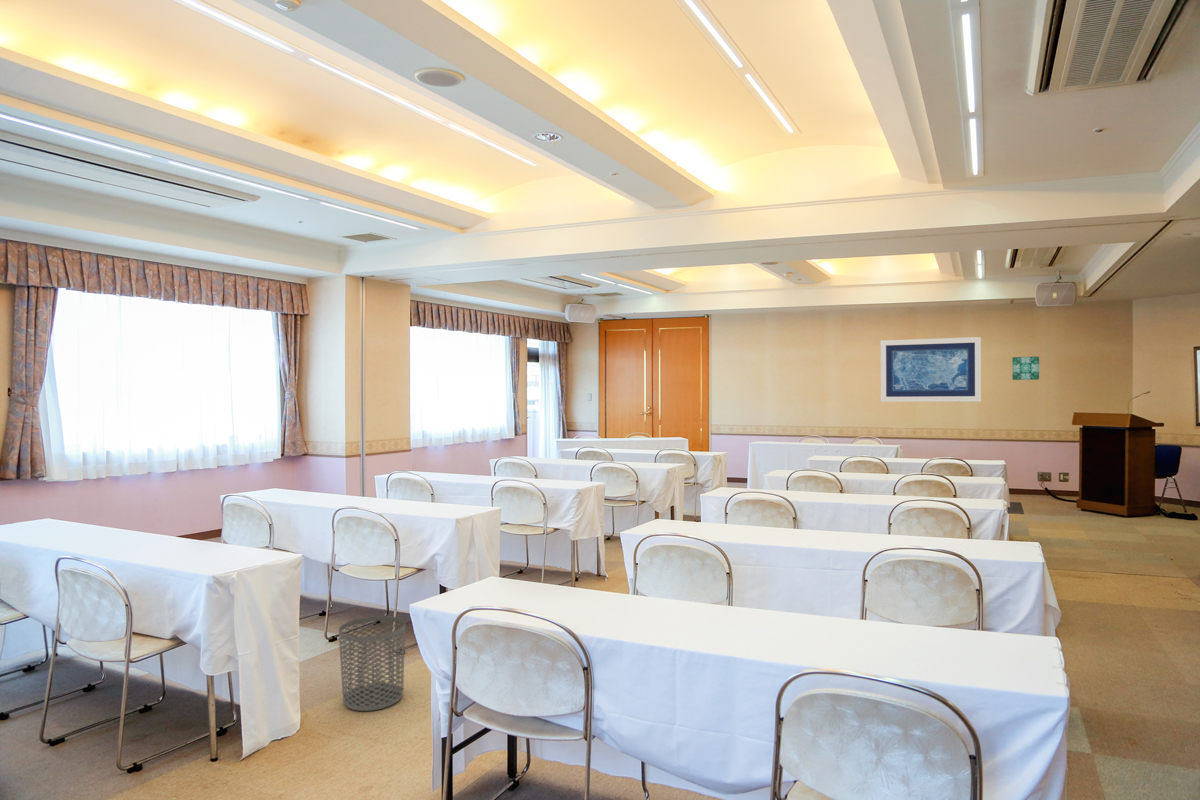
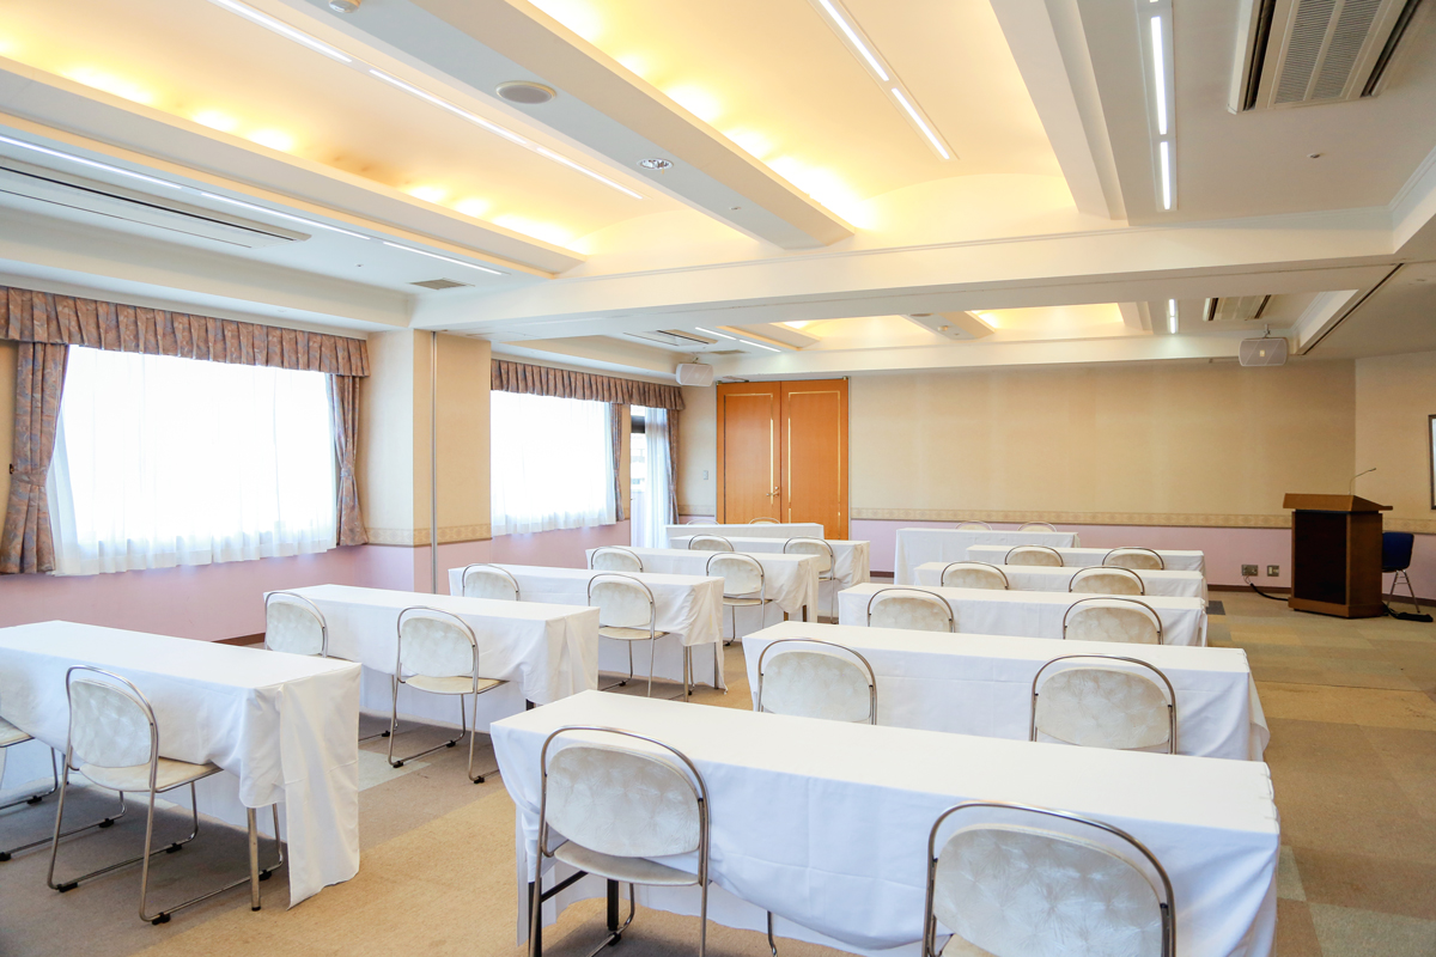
- waste bin (372, 662)
- wall art (929, 370)
- wall art (1025, 368)
